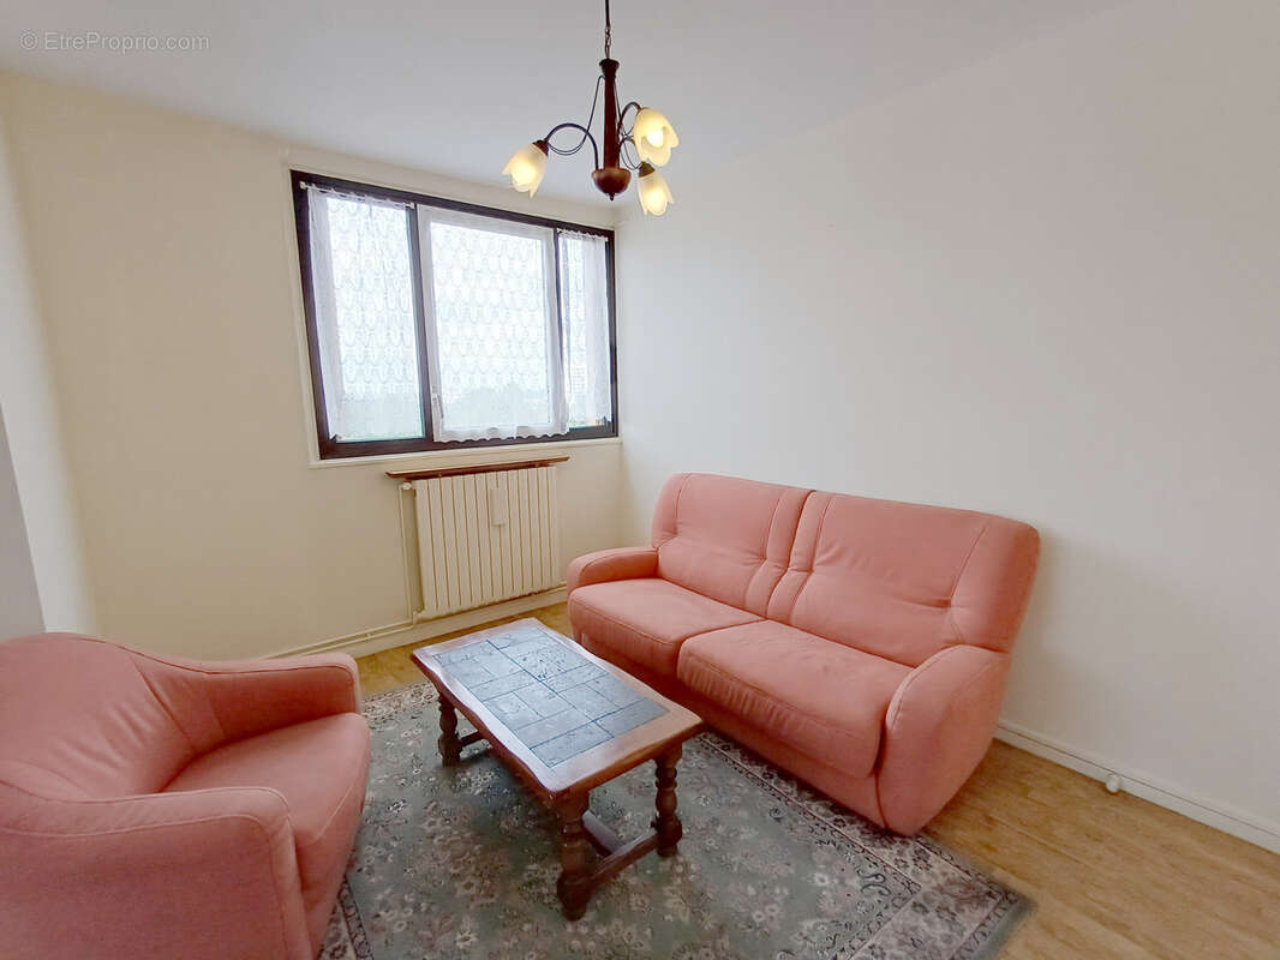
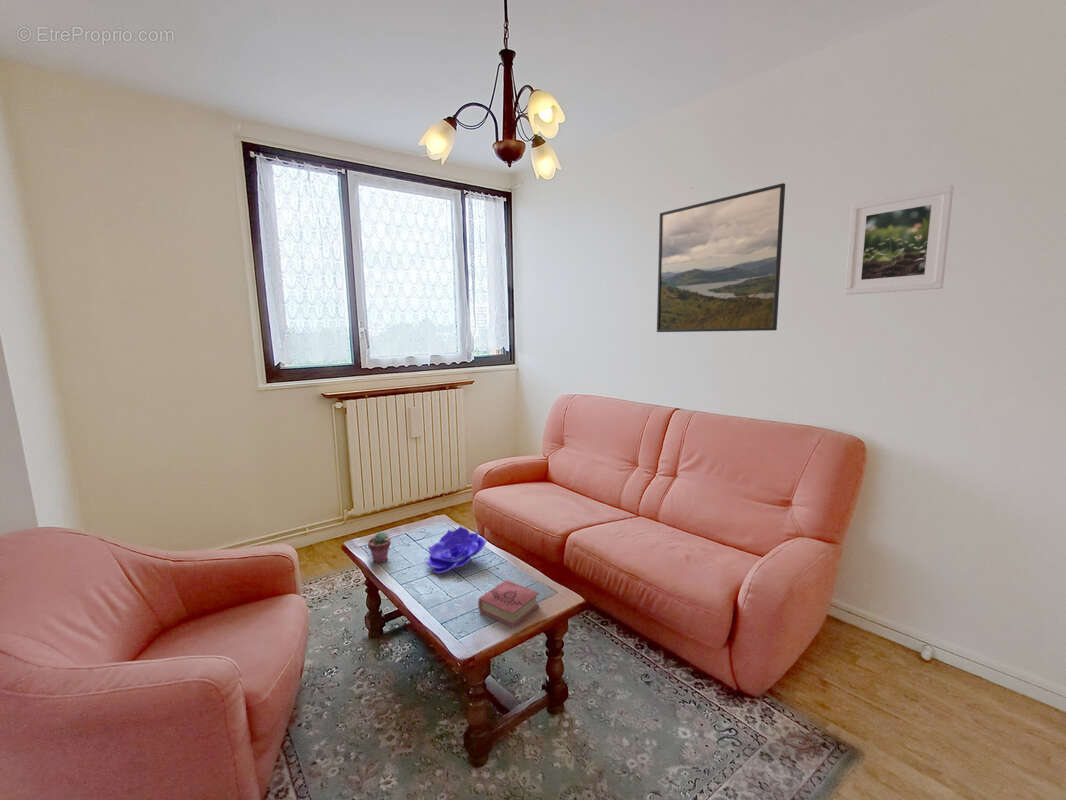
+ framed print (894, 244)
+ potted succulent (379, 546)
+ book (508, 601)
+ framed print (713, 266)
+ decorative bowl (452, 548)
